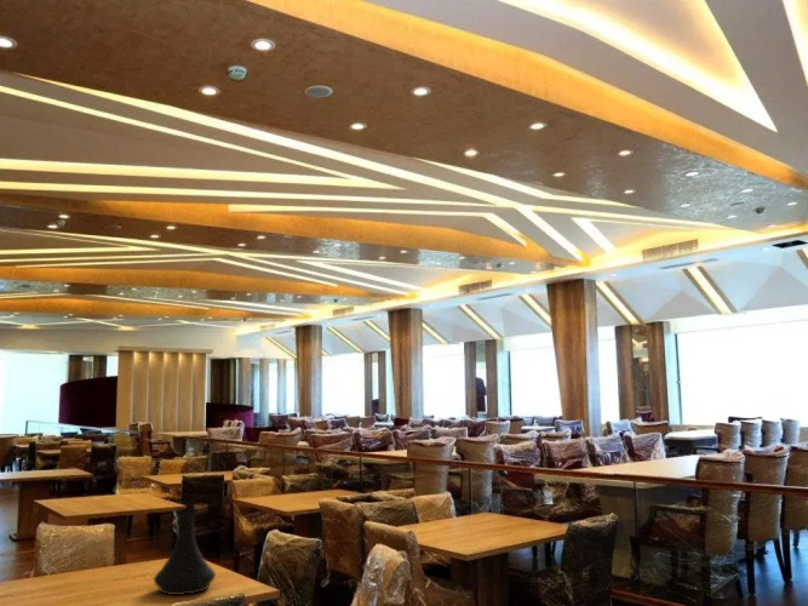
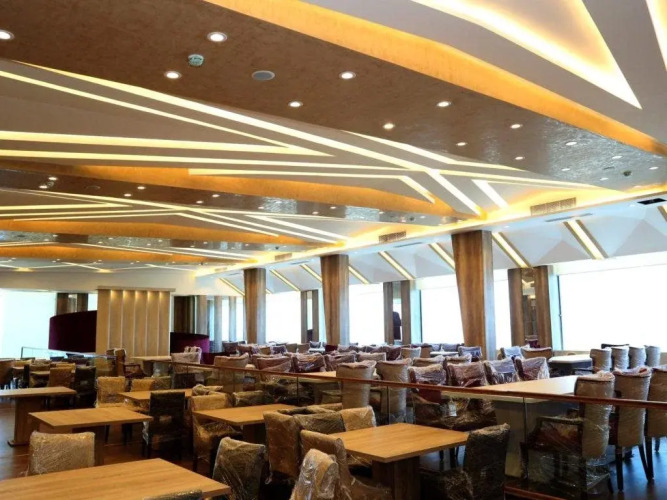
- vase (185, 549)
